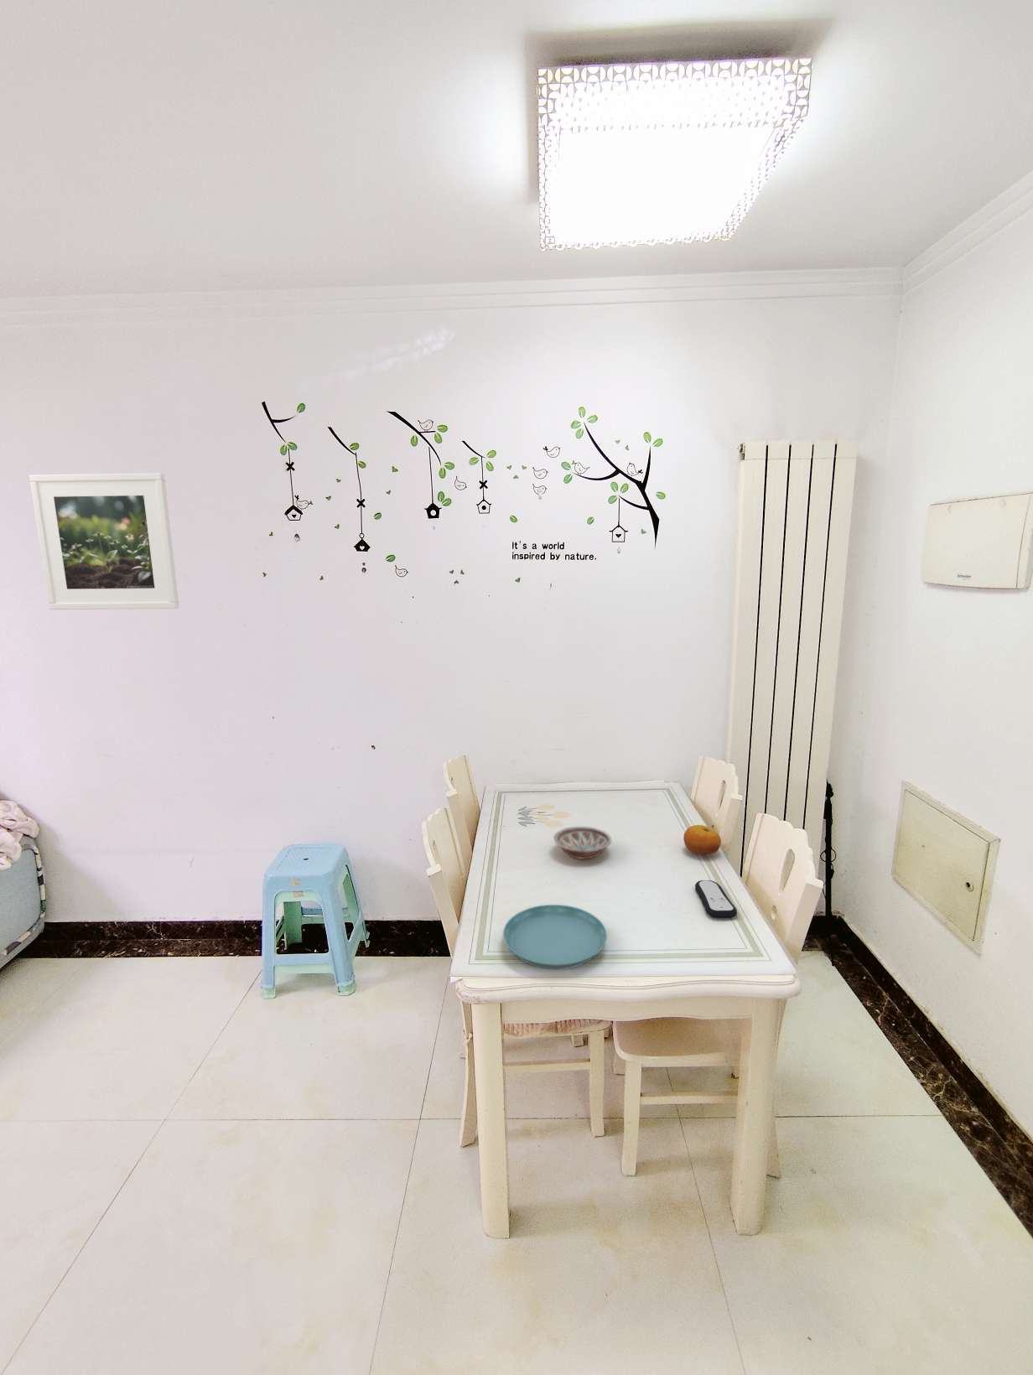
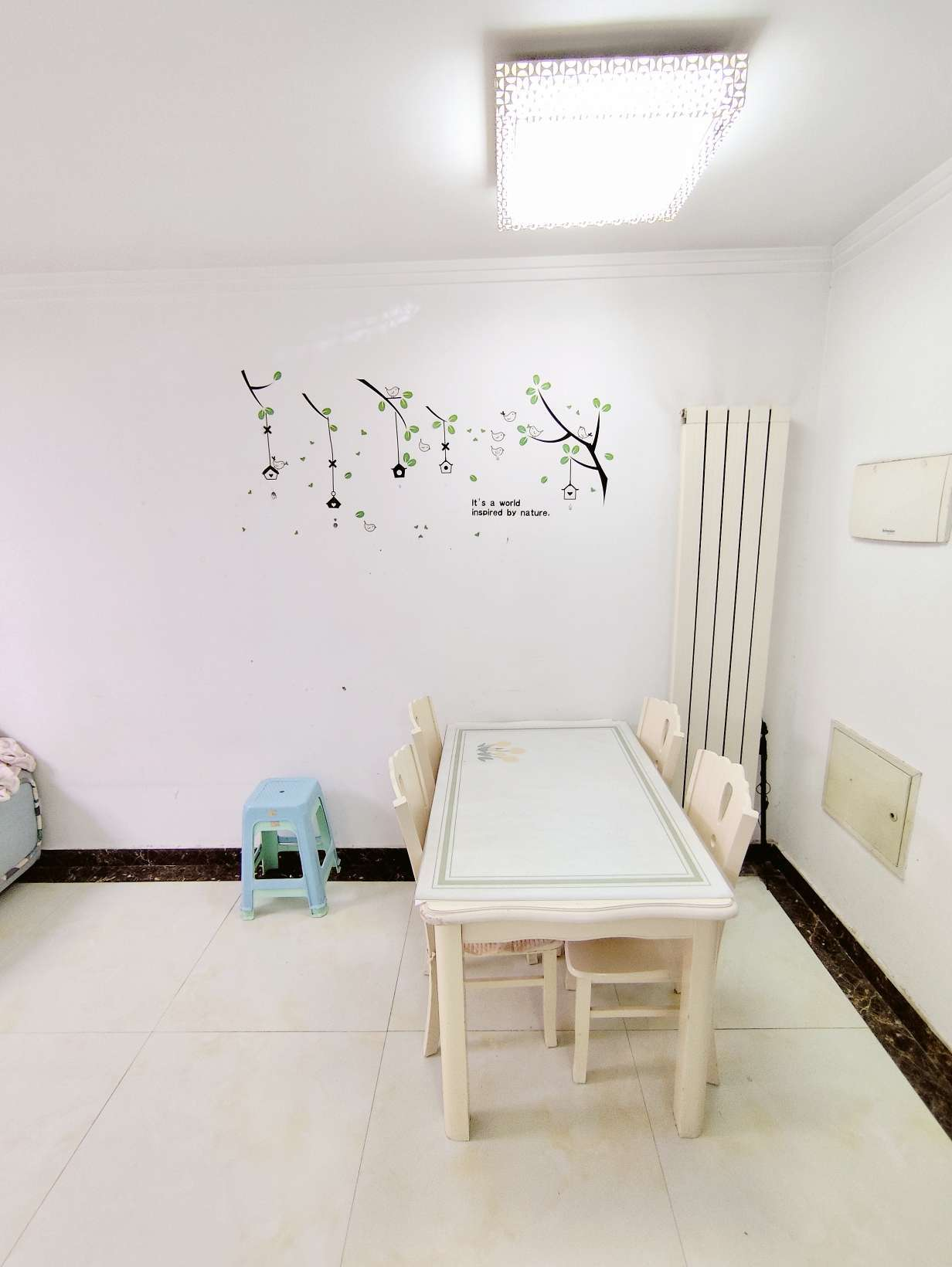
- remote control (714, 897)
- bowl (582, 845)
- fruit (702, 839)
- saucer (554, 938)
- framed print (105, 543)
